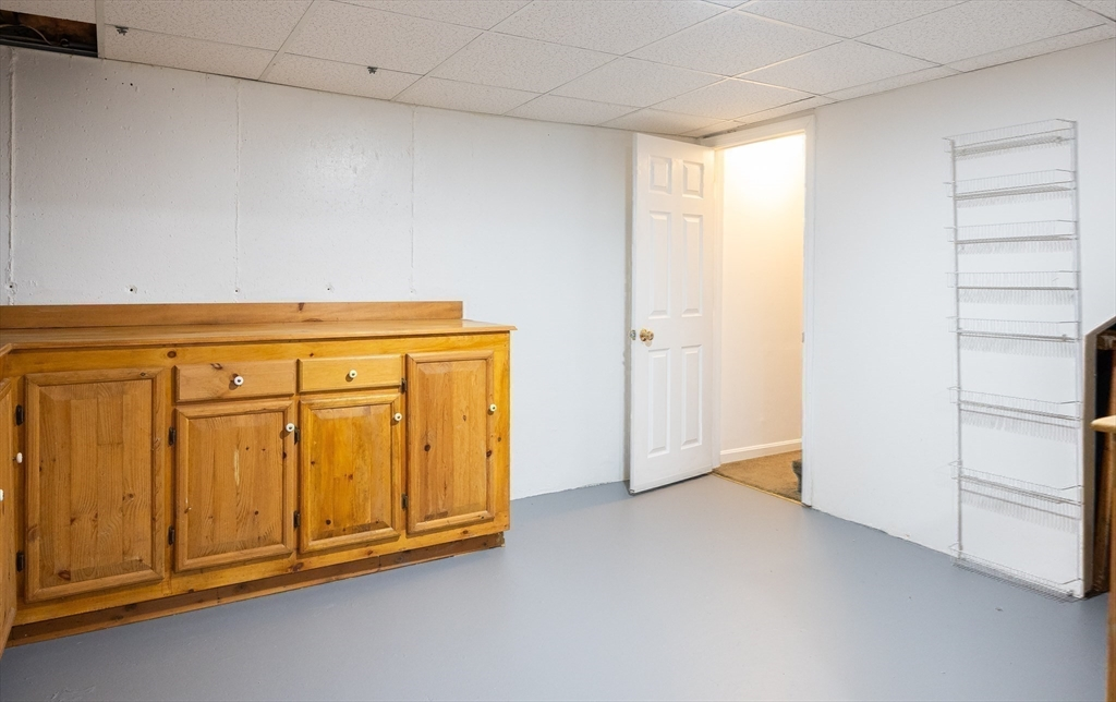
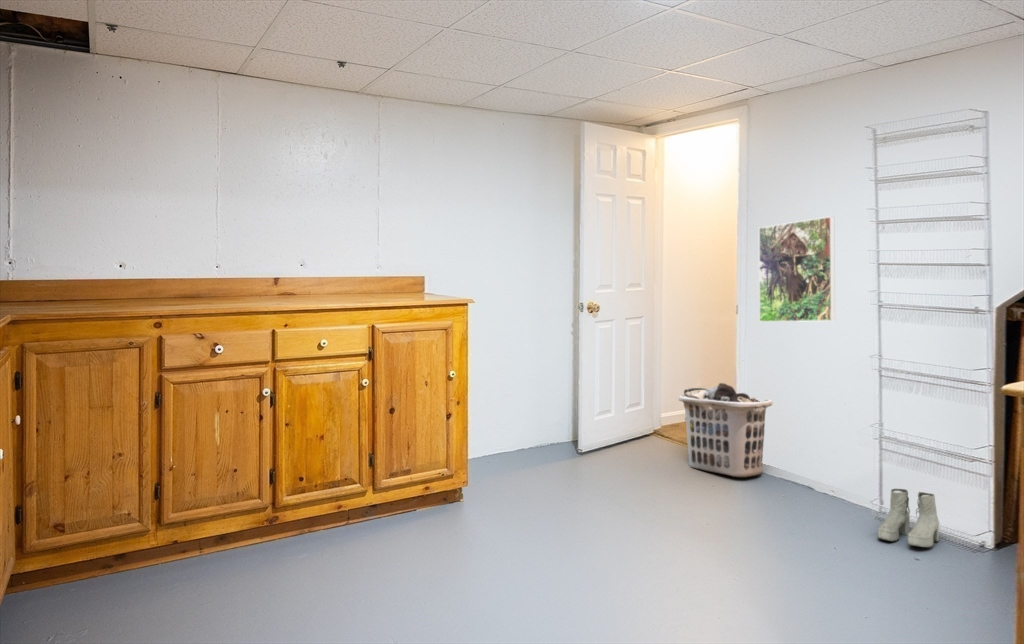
+ clothes hamper (724, 426)
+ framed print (795, 271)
+ boots (908, 516)
